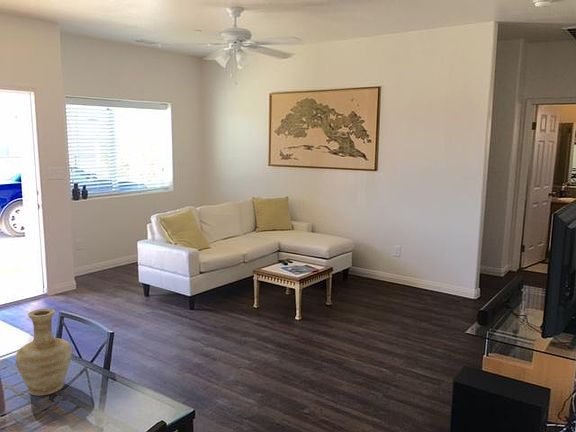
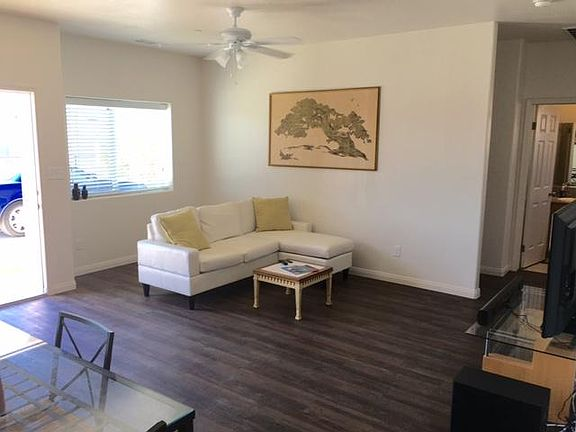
- vase (44, 350)
